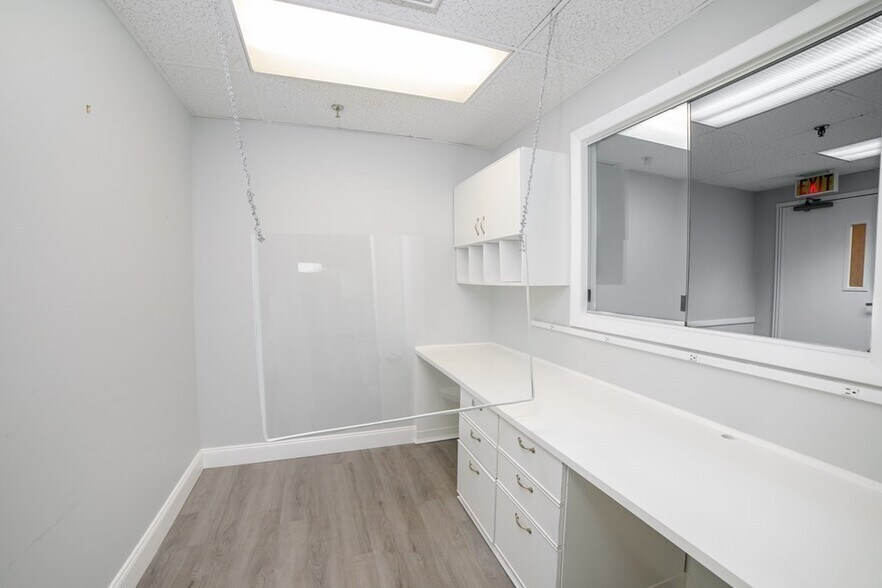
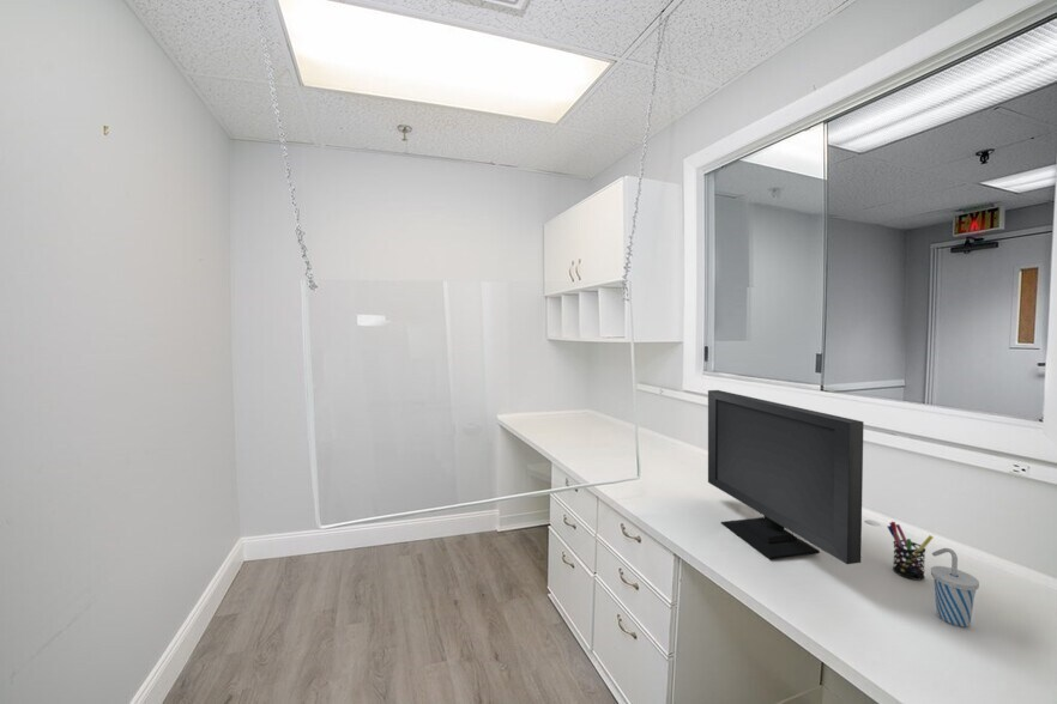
+ computer monitor (765, 469)
+ pen holder (907, 550)
+ cup (952, 583)
